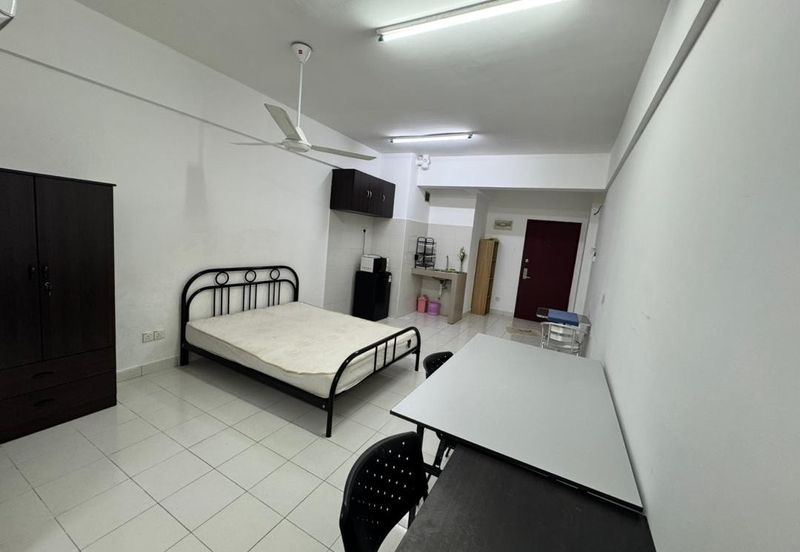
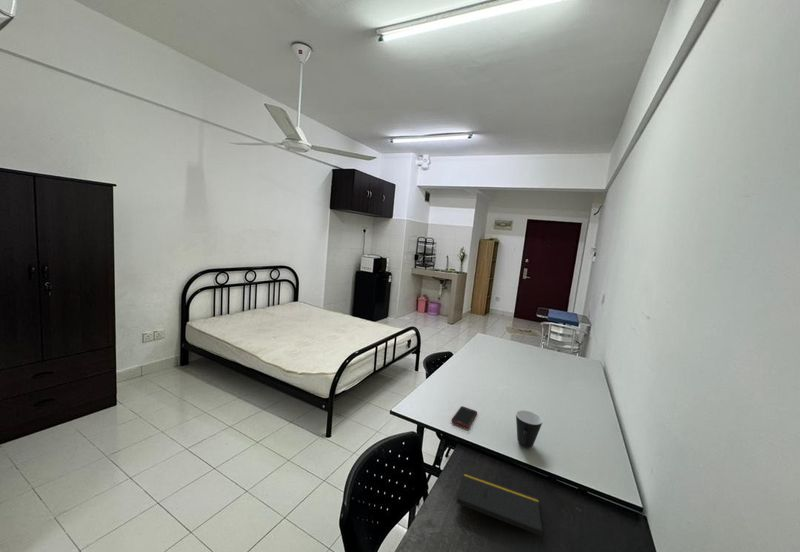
+ mug (526, 432)
+ notepad (498, 500)
+ cell phone (464, 416)
